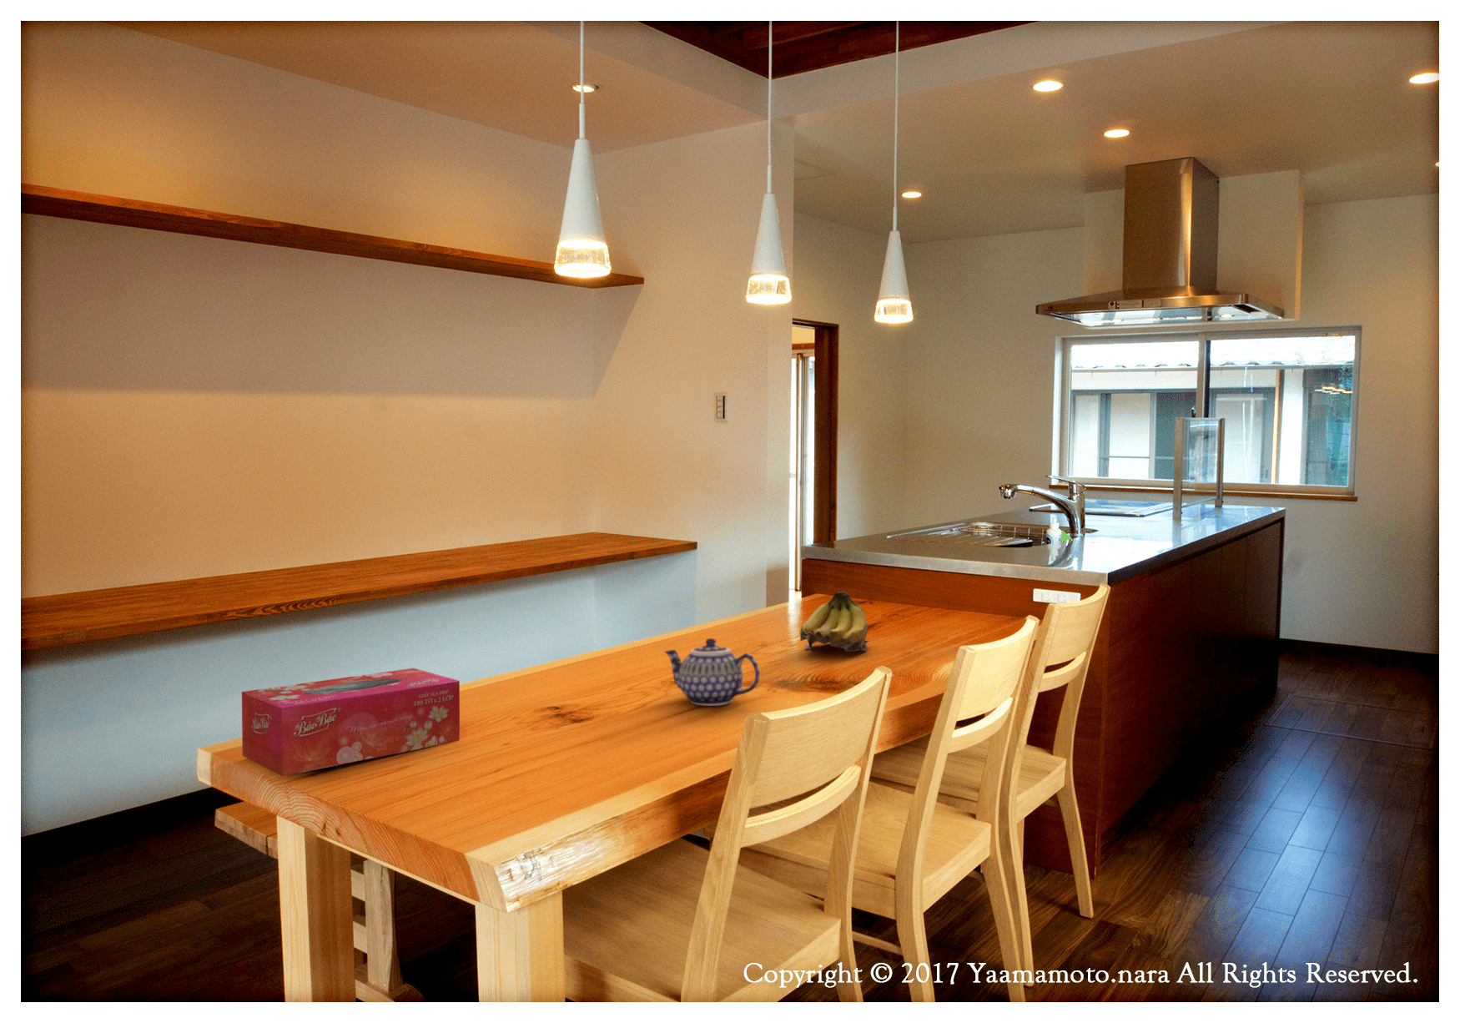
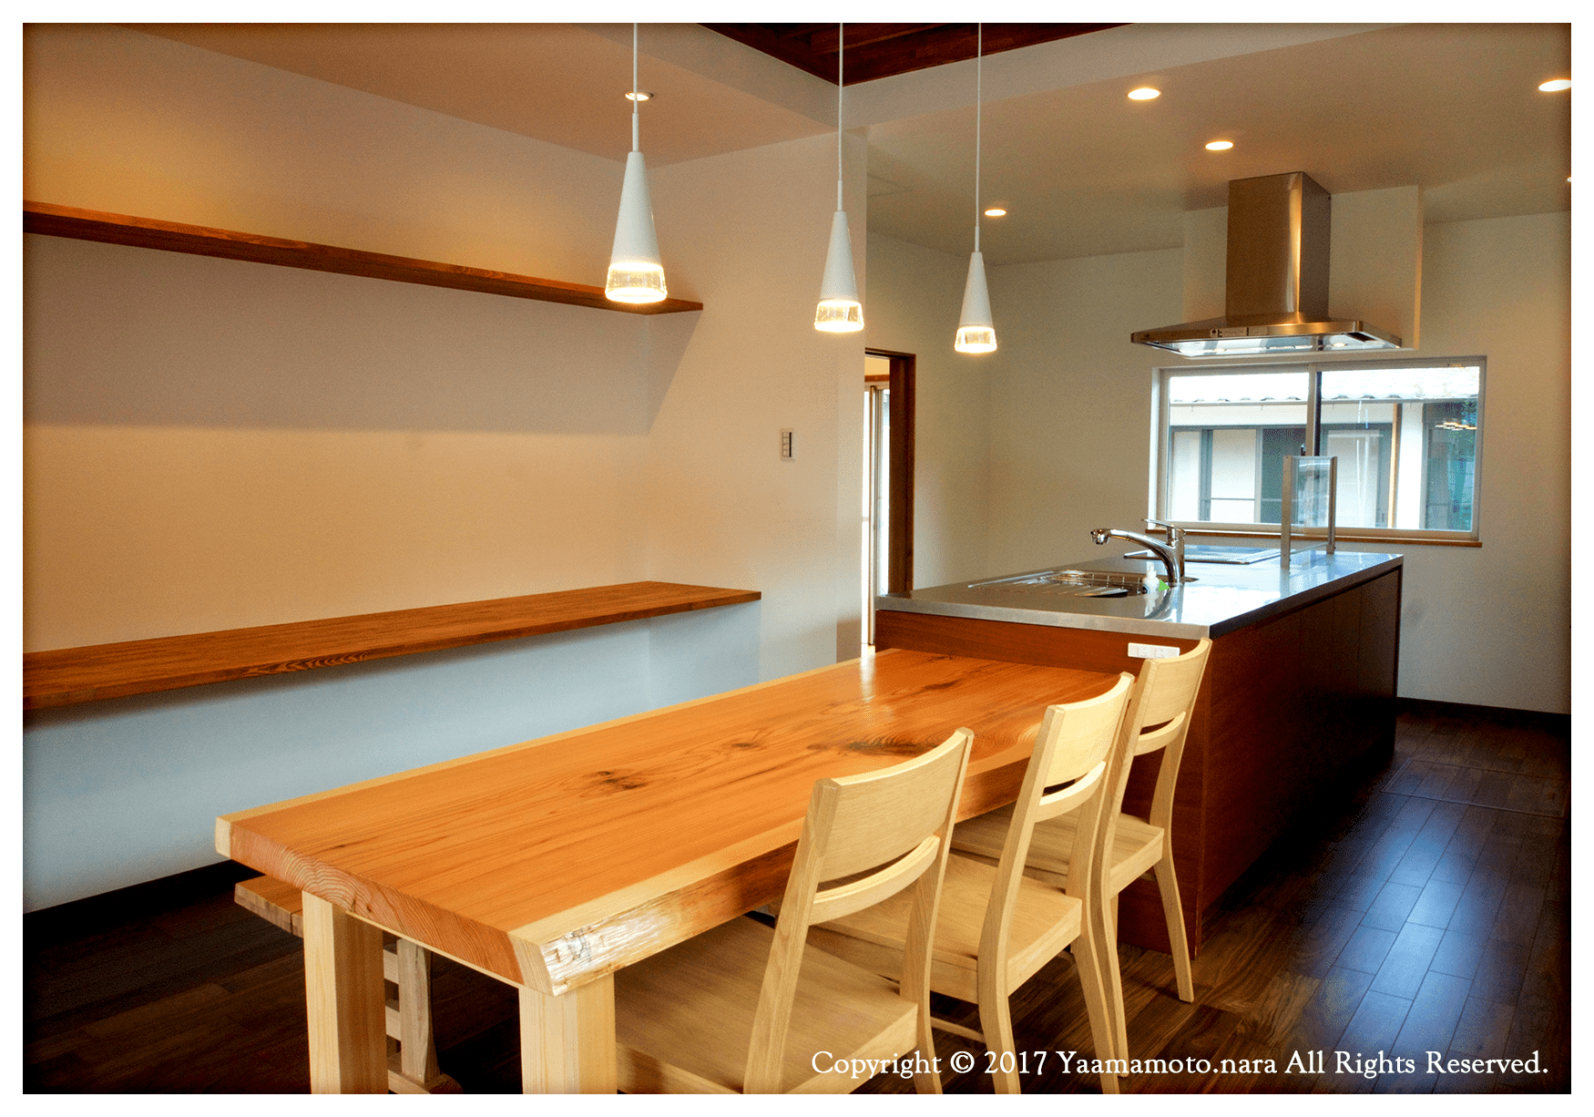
- fruit (833, 622)
- teapot (710, 669)
- tissue box (354, 717)
